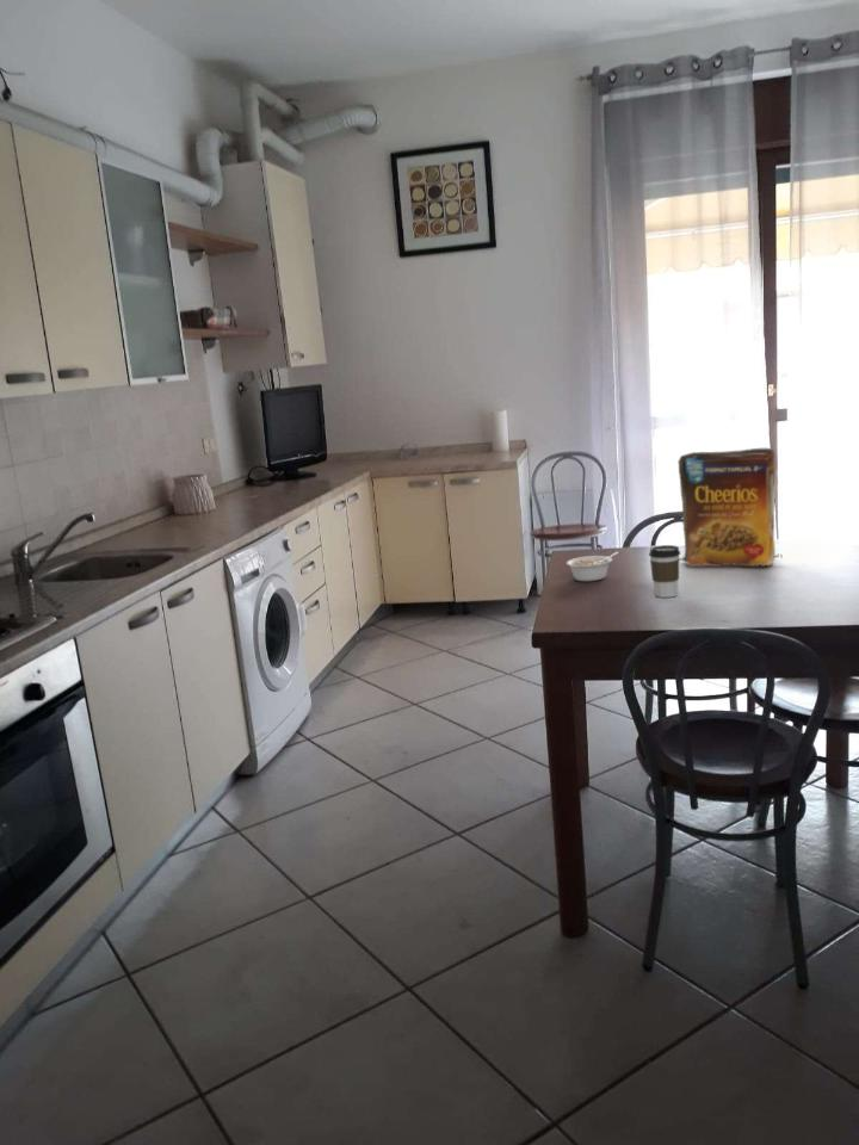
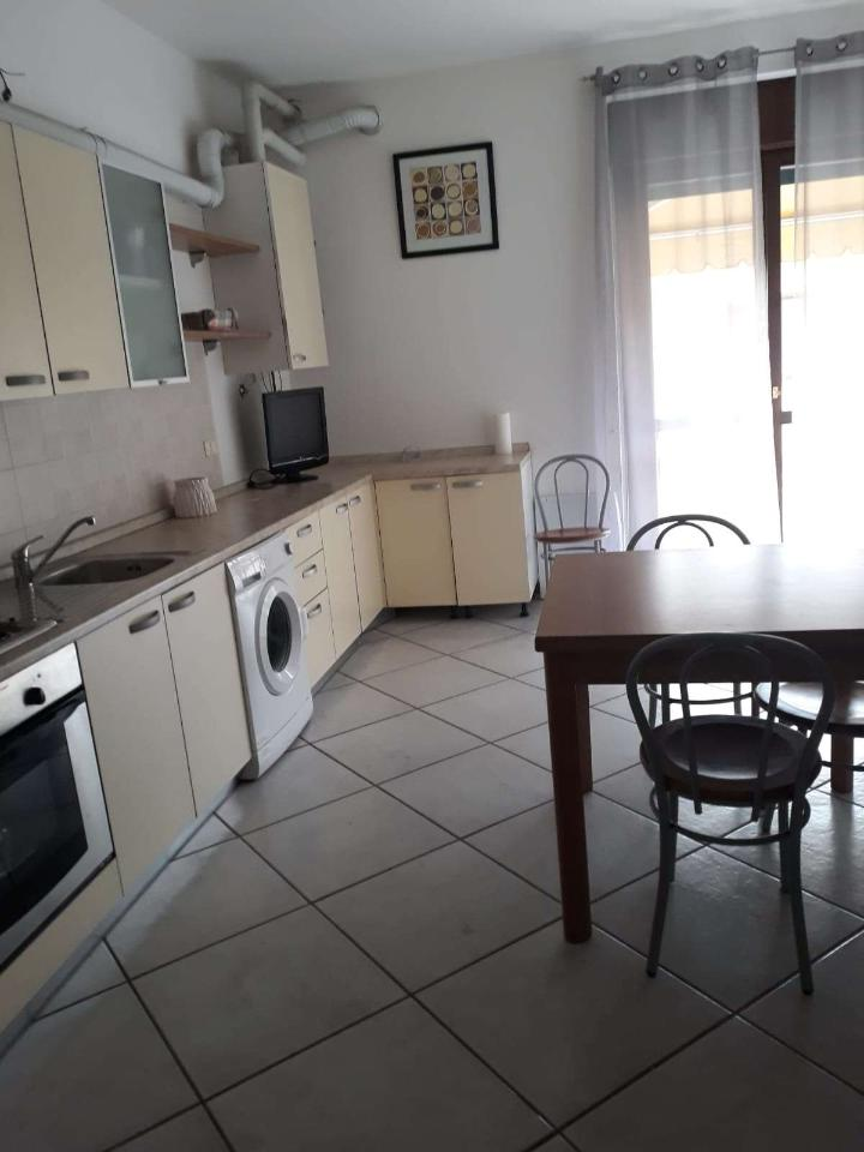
- legume (589, 567)
- cereal box (728, 506)
- coffee cup (665, 571)
